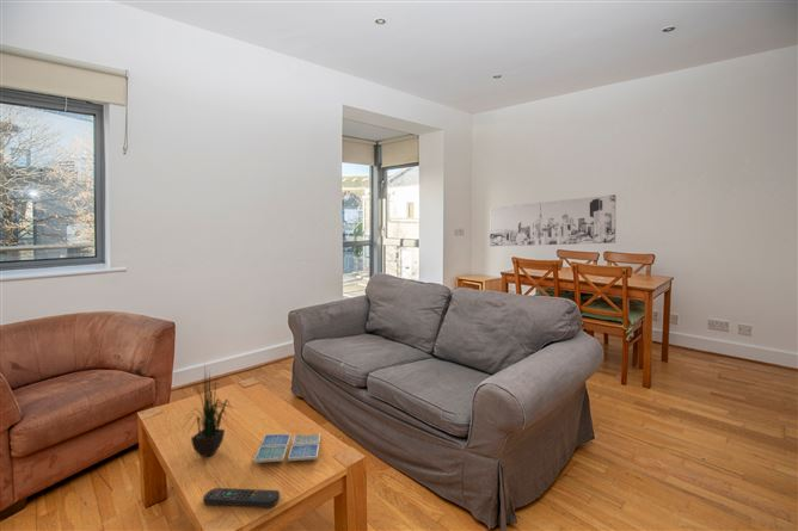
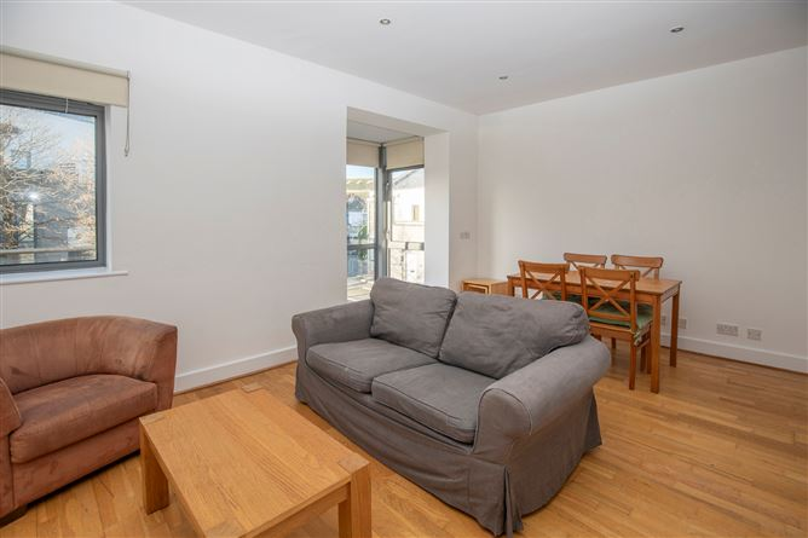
- wall art (546, 223)
- remote control (241, 496)
- drink coaster (288, 444)
- potted plant (211, 405)
